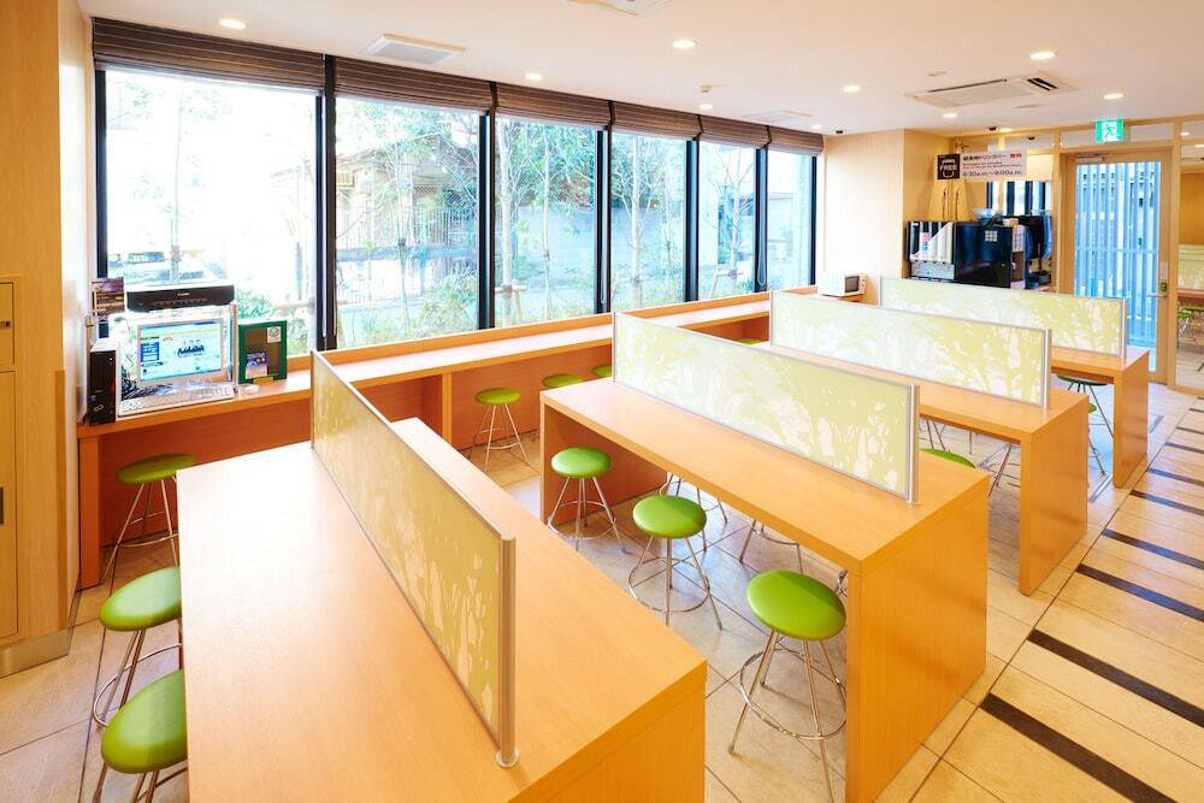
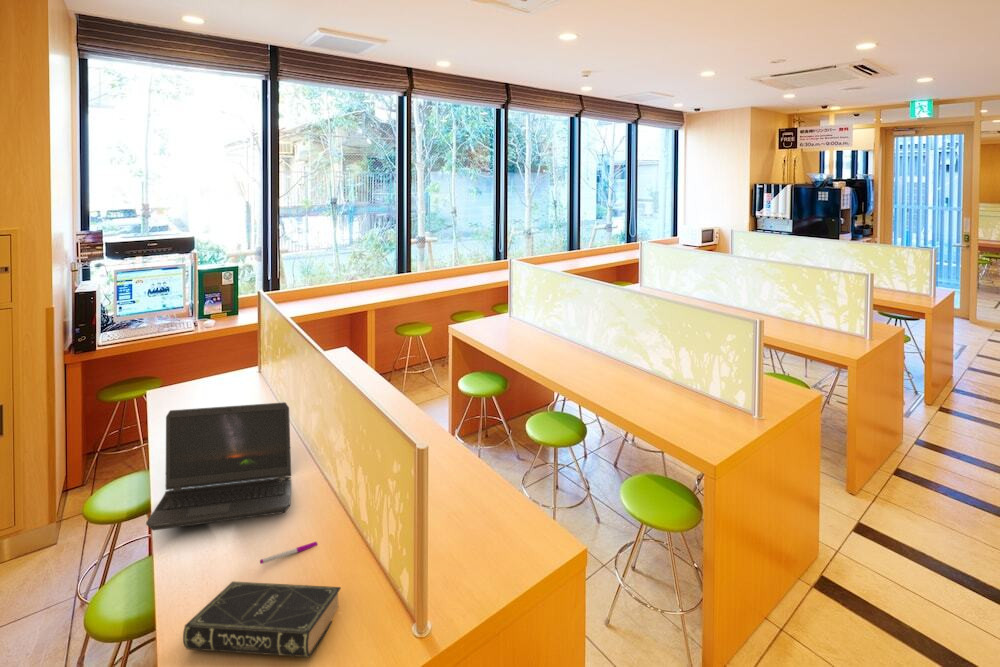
+ pen (289, 552)
+ laptop computer (225, 460)
+ book (267, 617)
